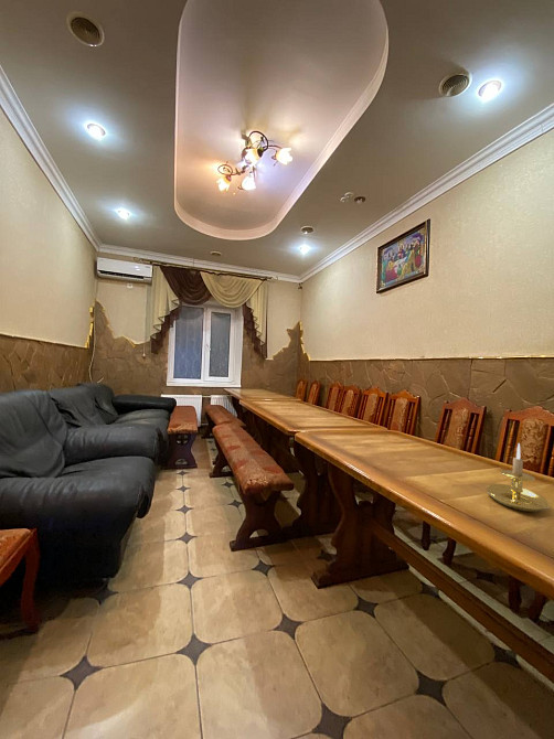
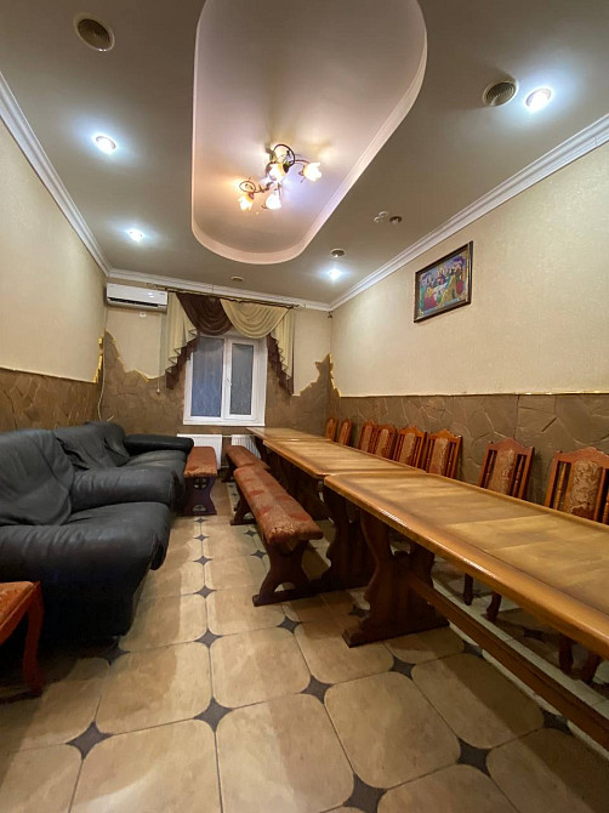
- candle holder (516, 473)
